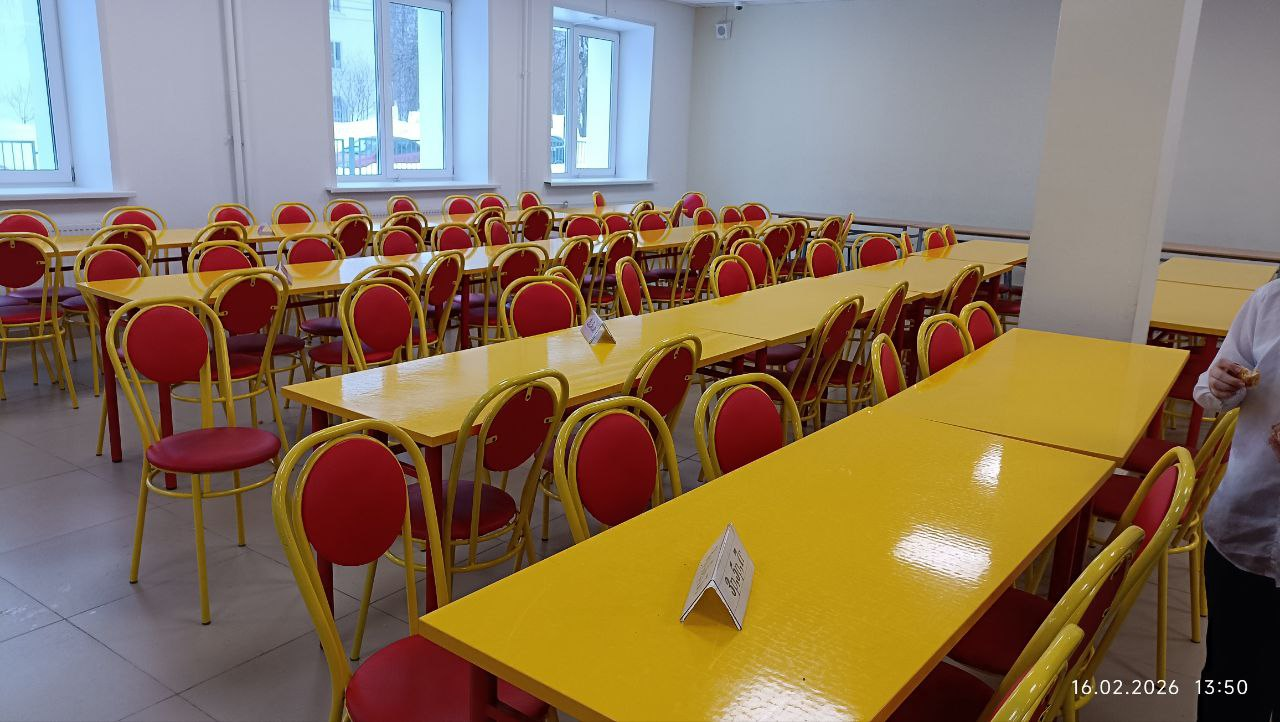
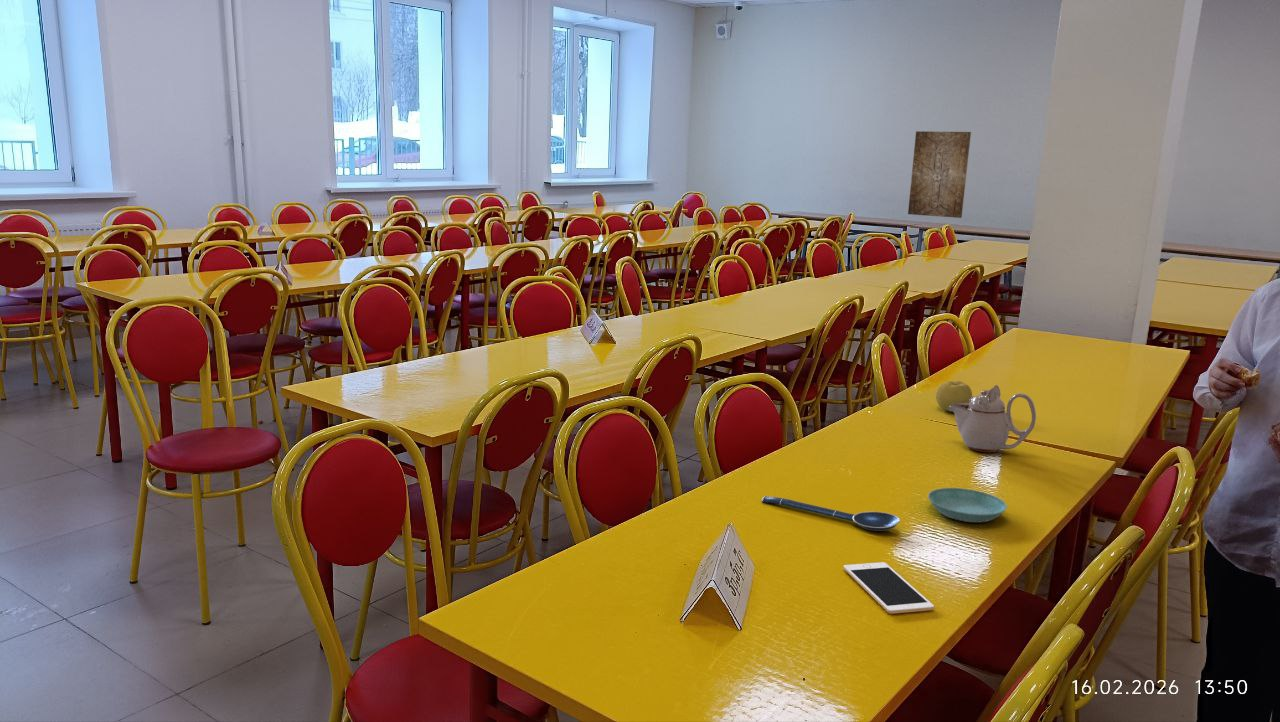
+ cell phone (886, 586)
+ teapot (990, 418)
+ wall art (938, 174)
+ fruit (954, 396)
+ spoon (830, 509)
+ saucer (966, 506)
